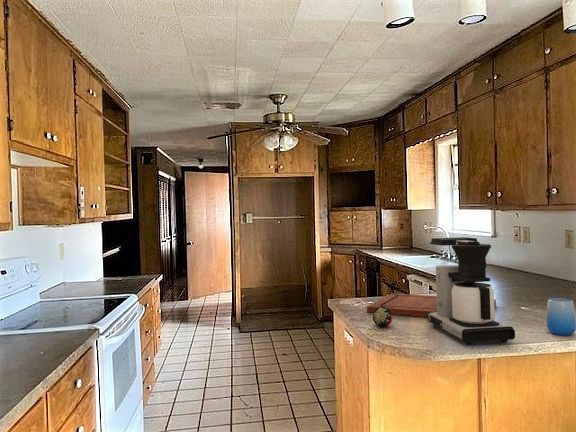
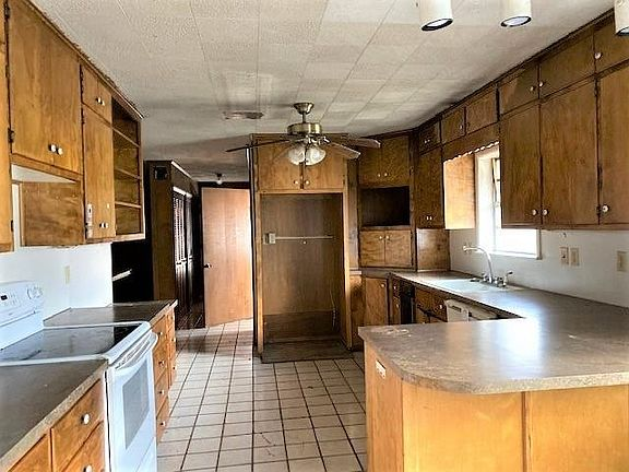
- cup (560, 316)
- fruit (384, 315)
- cutting board (432, 305)
- coffee maker (465, 286)
